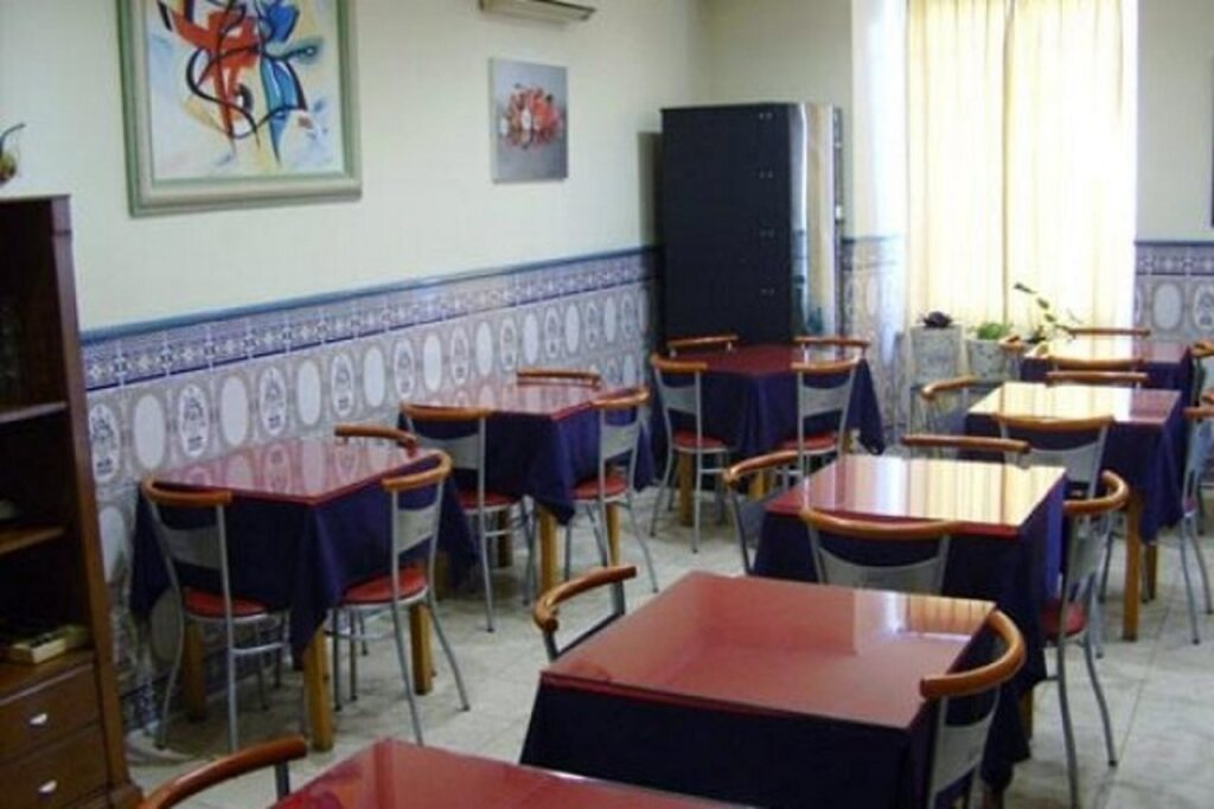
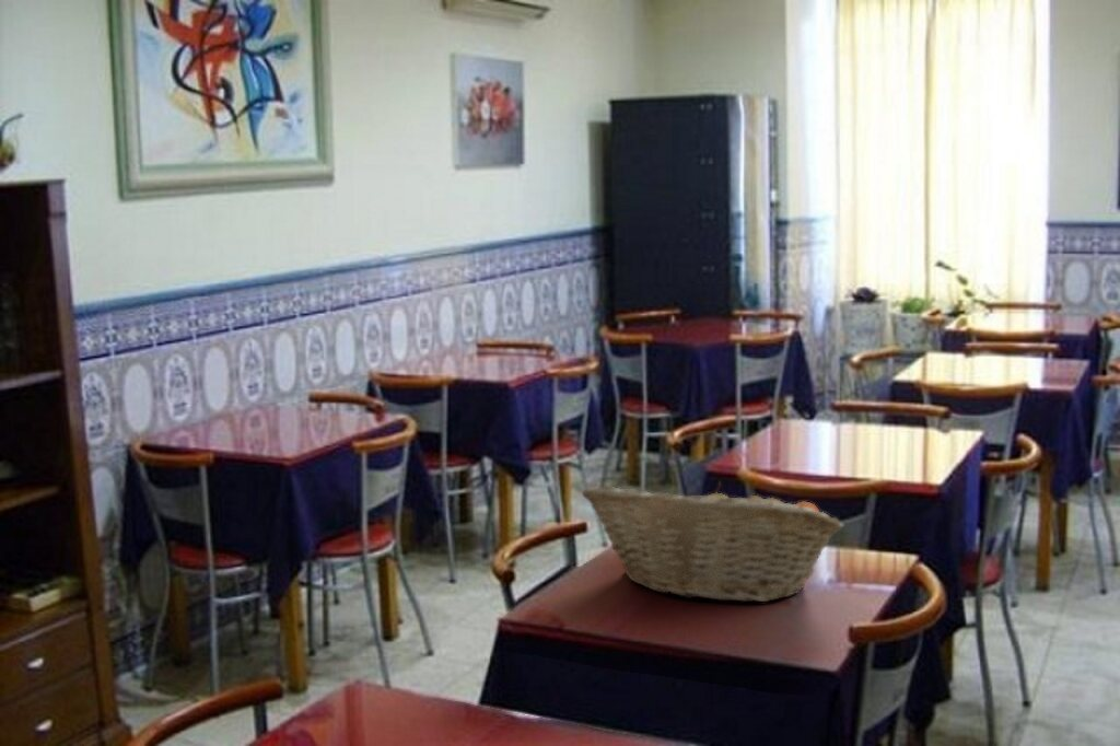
+ fruit basket (709, 528)
